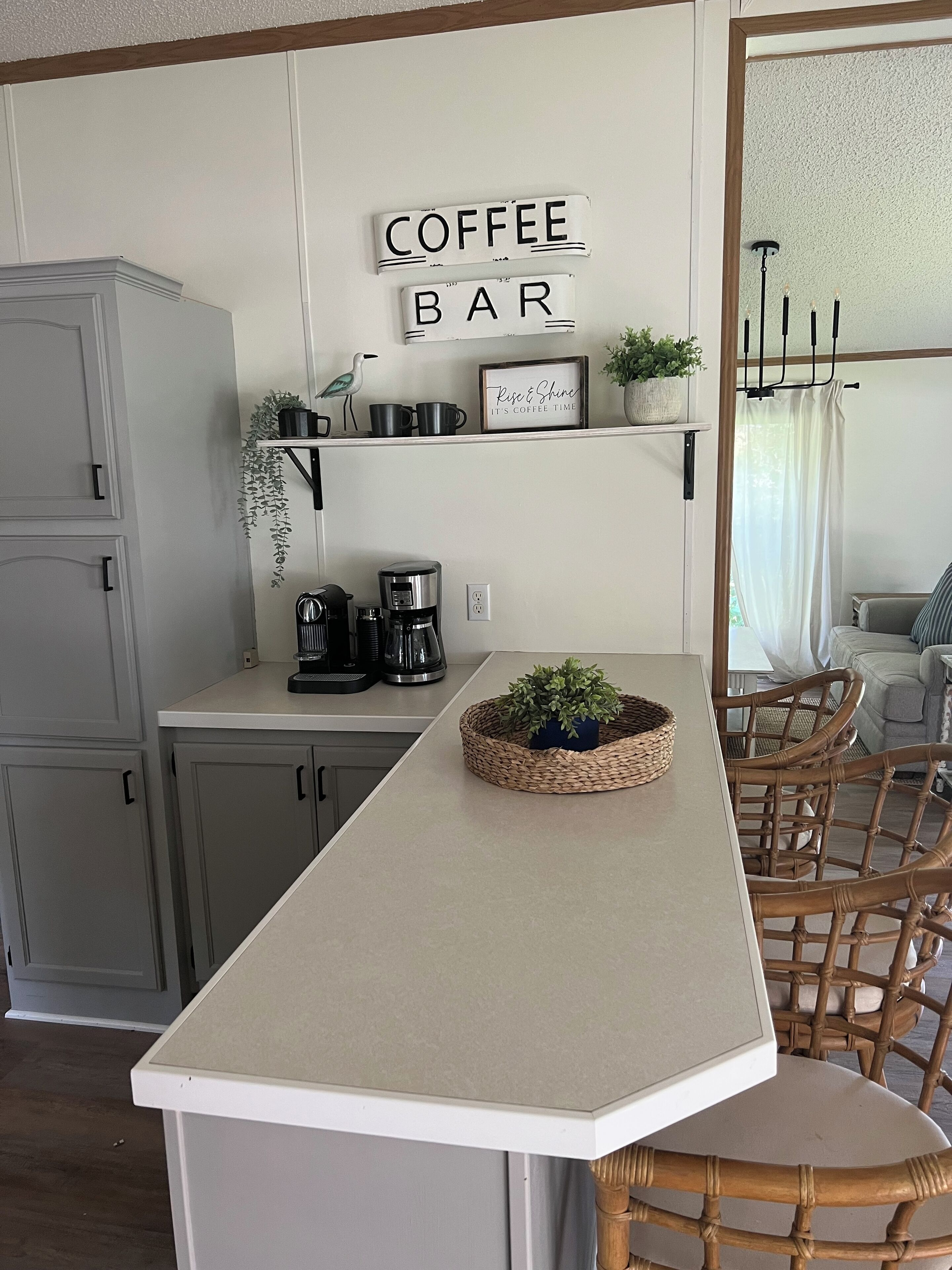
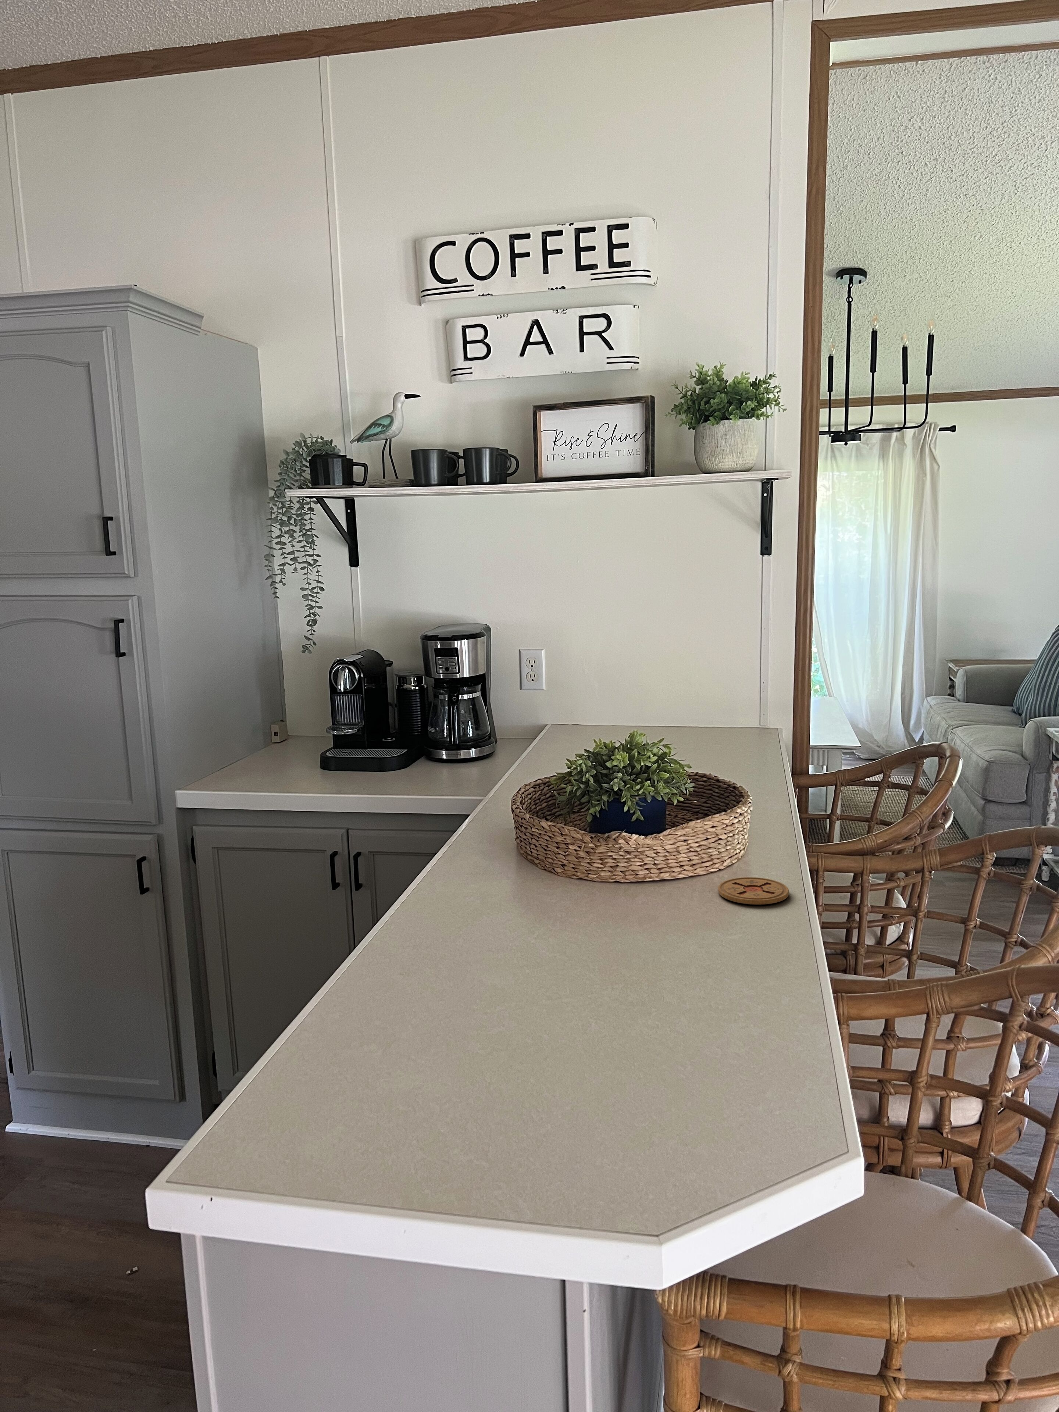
+ coaster (753, 891)
